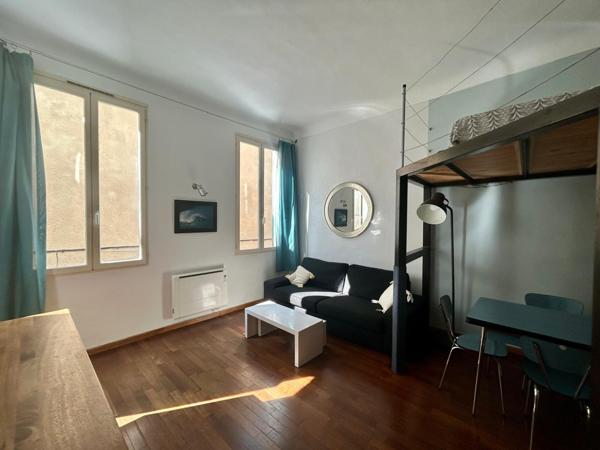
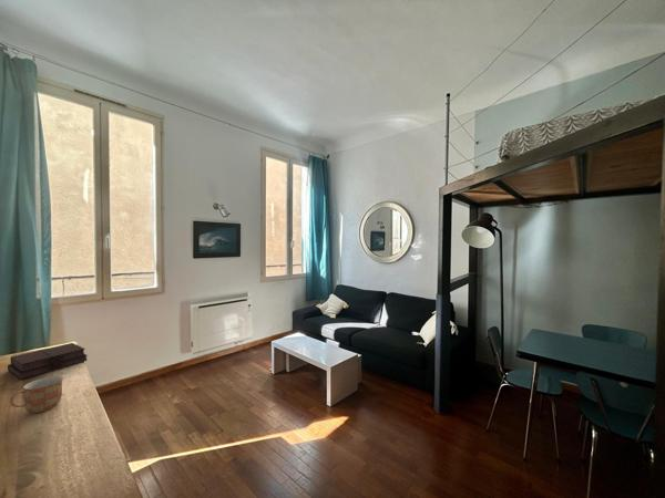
+ mug (38, 395)
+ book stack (49, 359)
